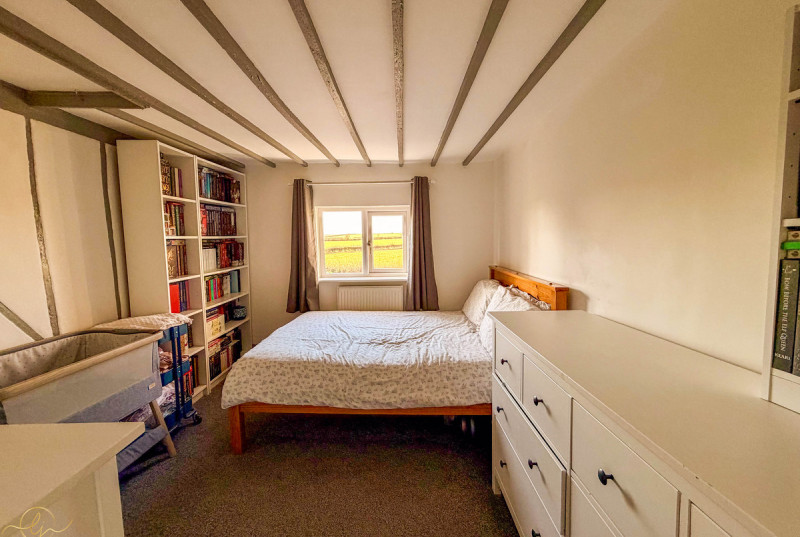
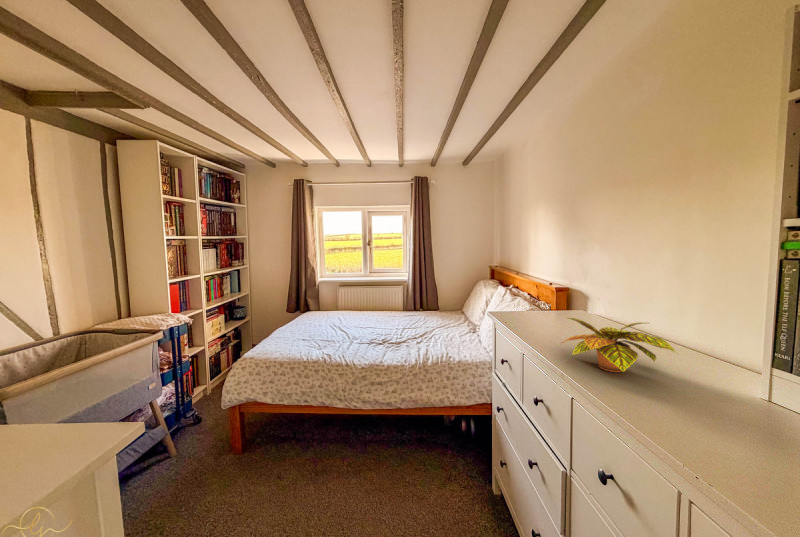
+ plant (617, 342)
